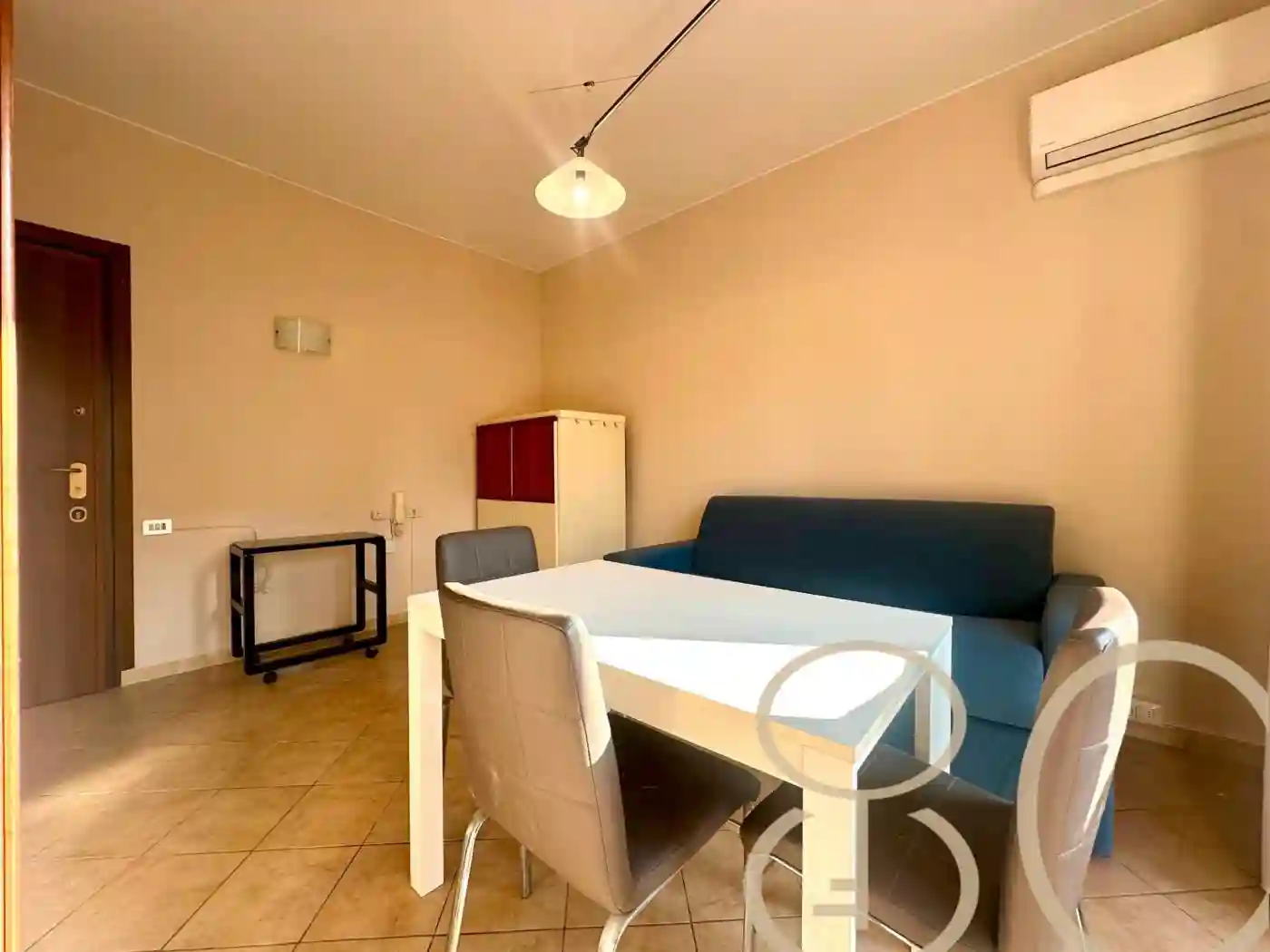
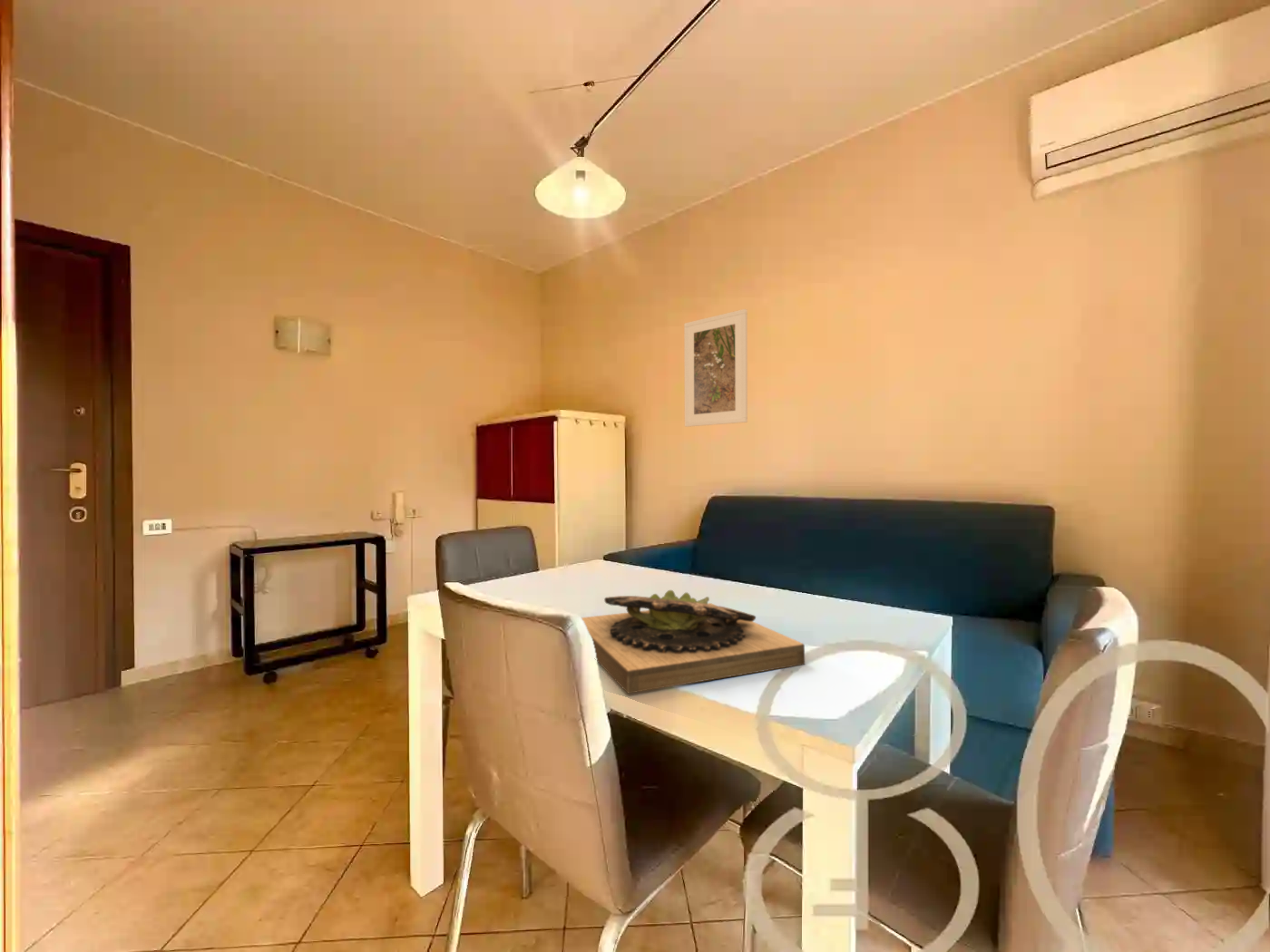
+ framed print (714, 370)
+ succulent planter (678, 617)
